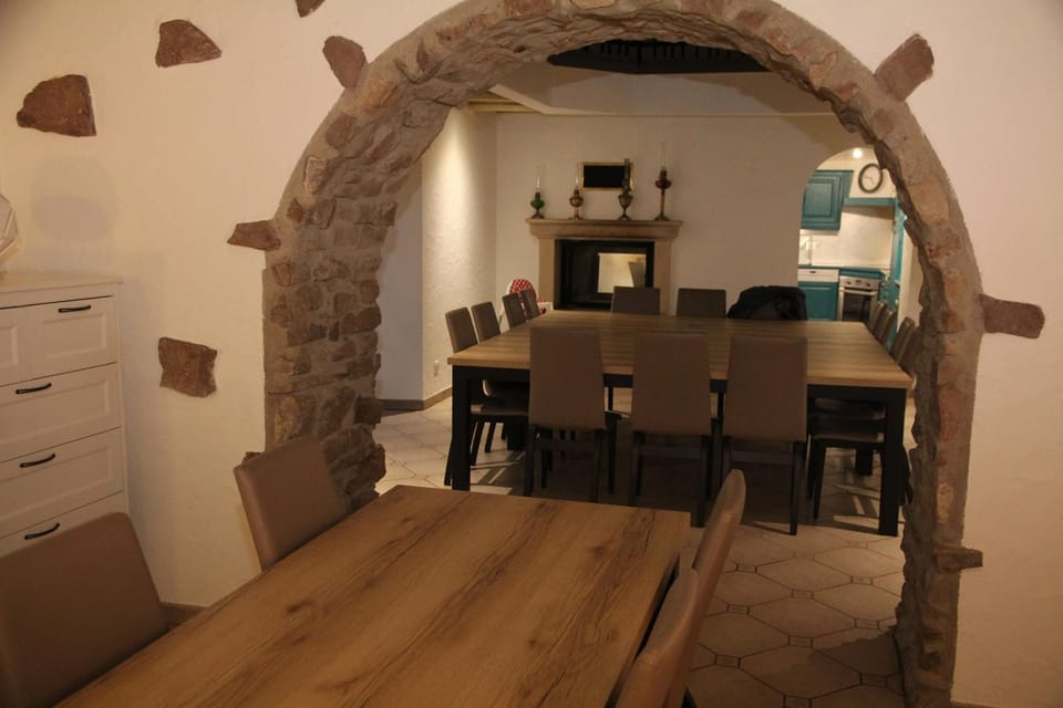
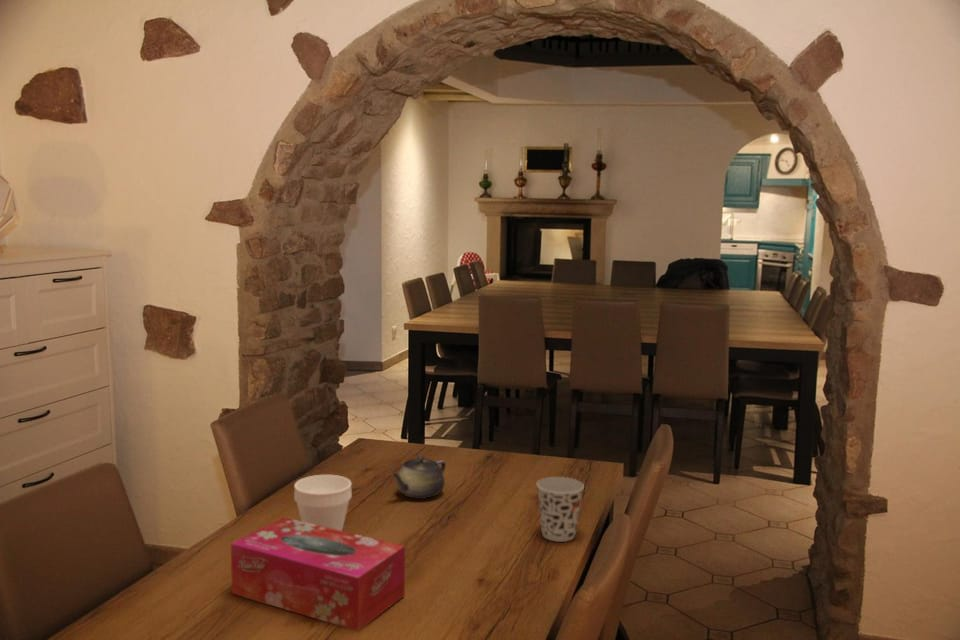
+ cup (559, 509)
+ tissue box (318, 569)
+ teapot (418, 475)
+ cup (323, 513)
